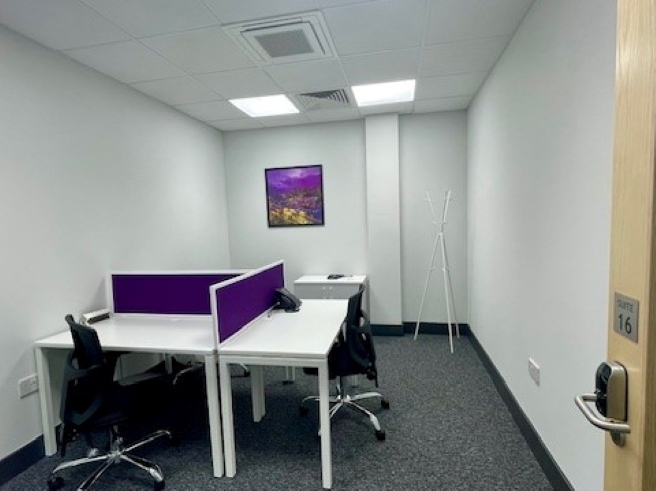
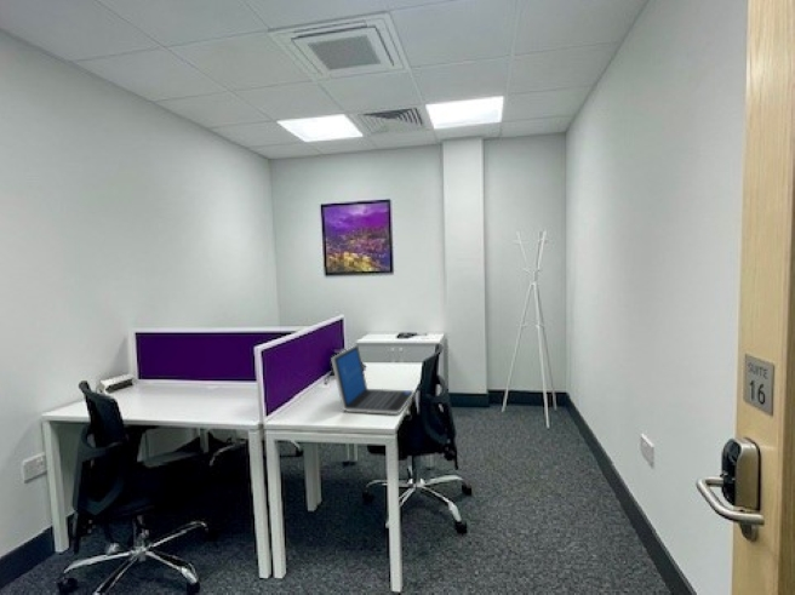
+ laptop (365, 379)
